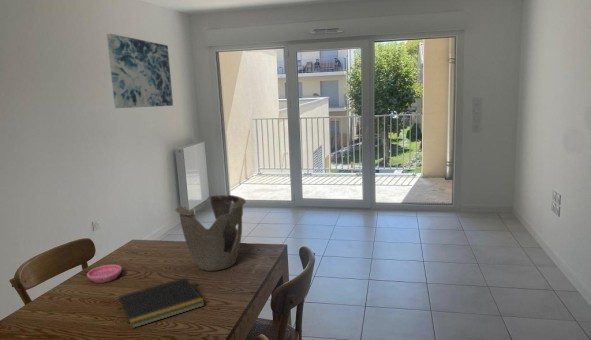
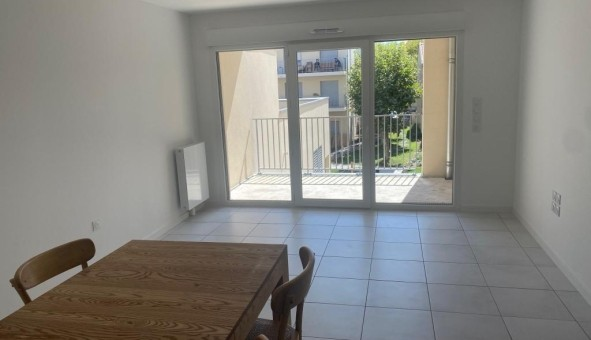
- saucer (104, 274)
- notepad (161, 300)
- wall art (143, 74)
- decorative bowl (215, 233)
